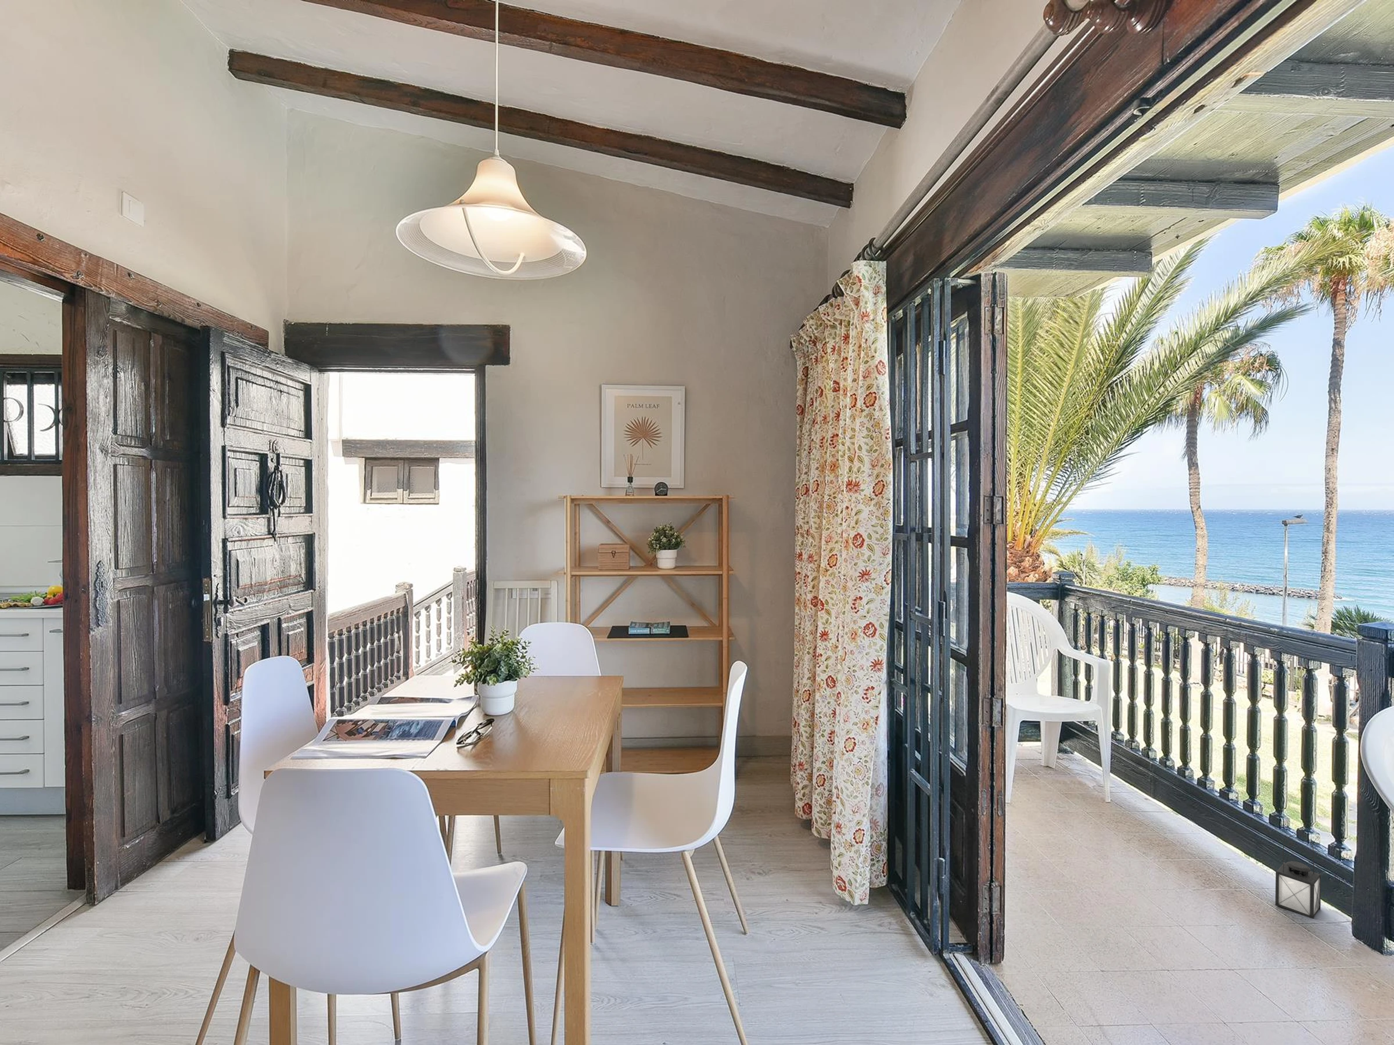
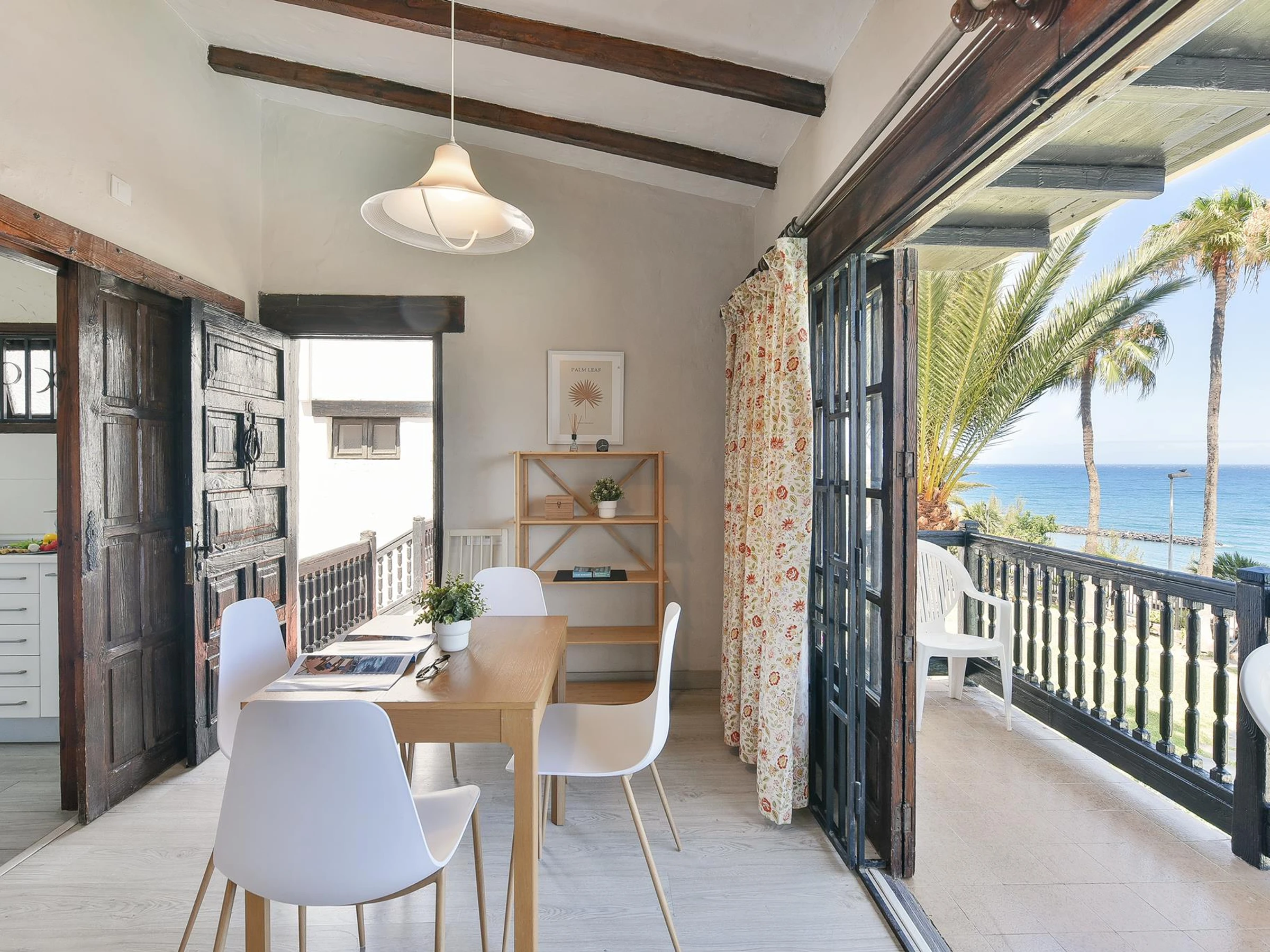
- lantern (1299, 870)
